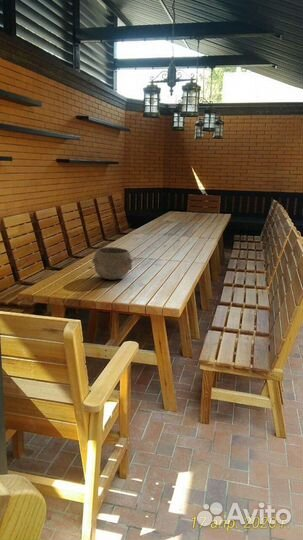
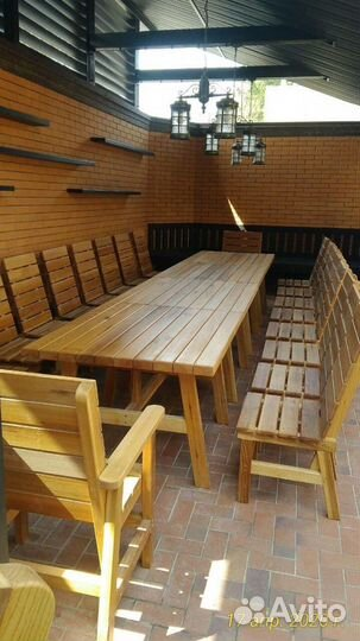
- bowl (112, 264)
